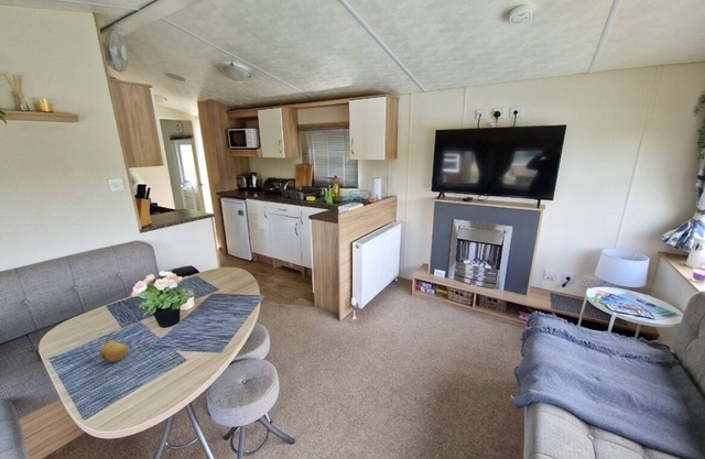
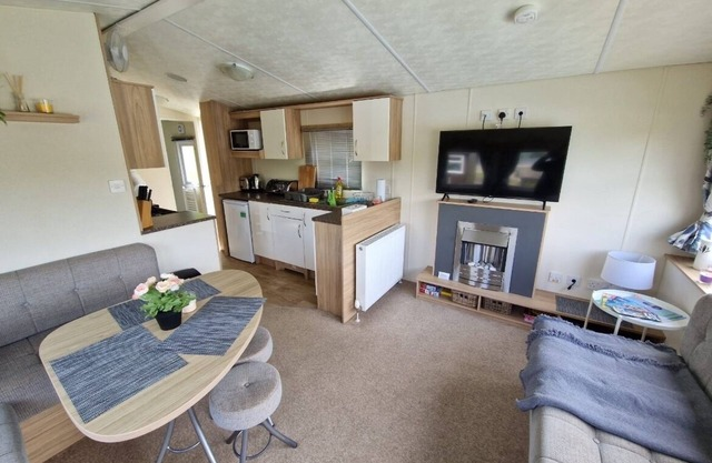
- fruit (113, 351)
